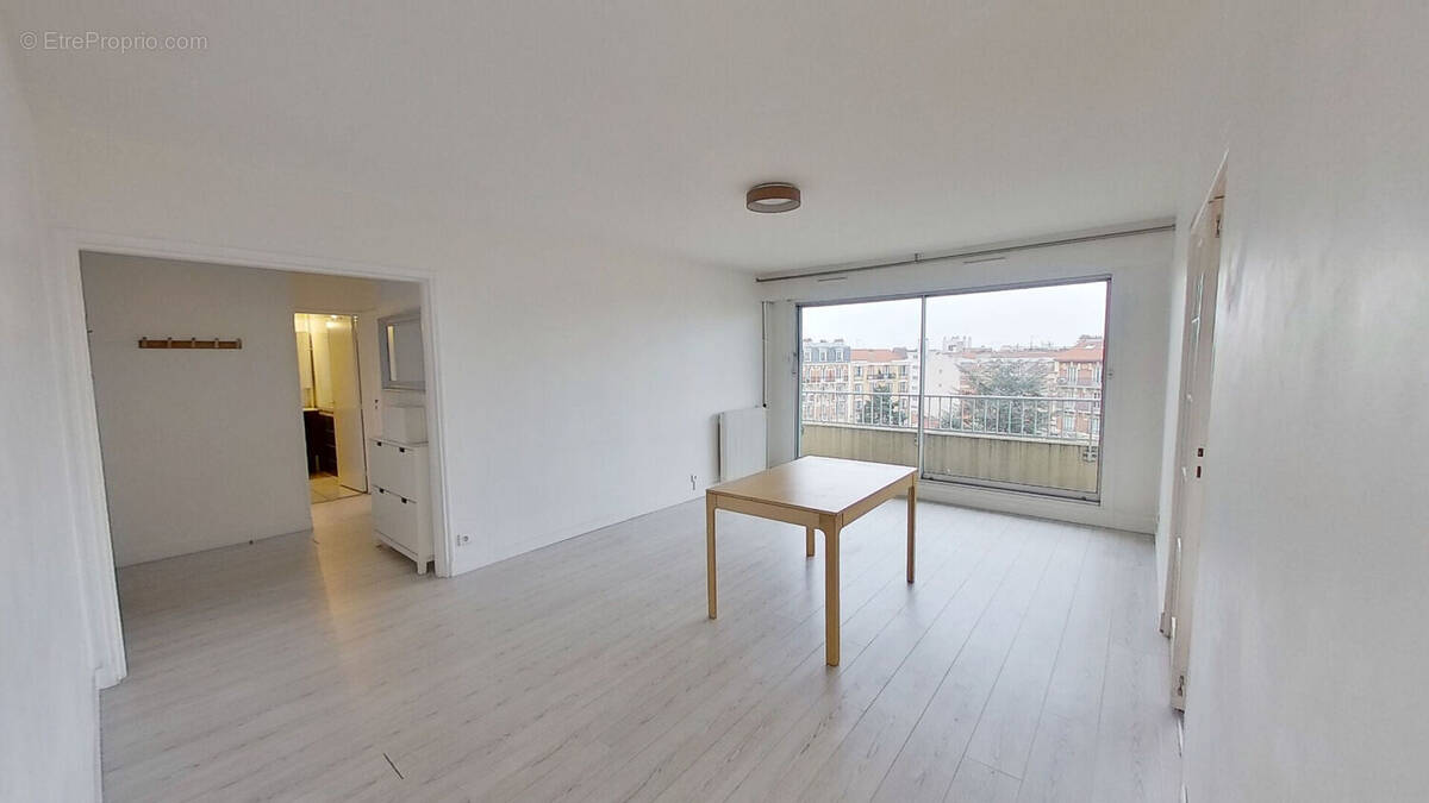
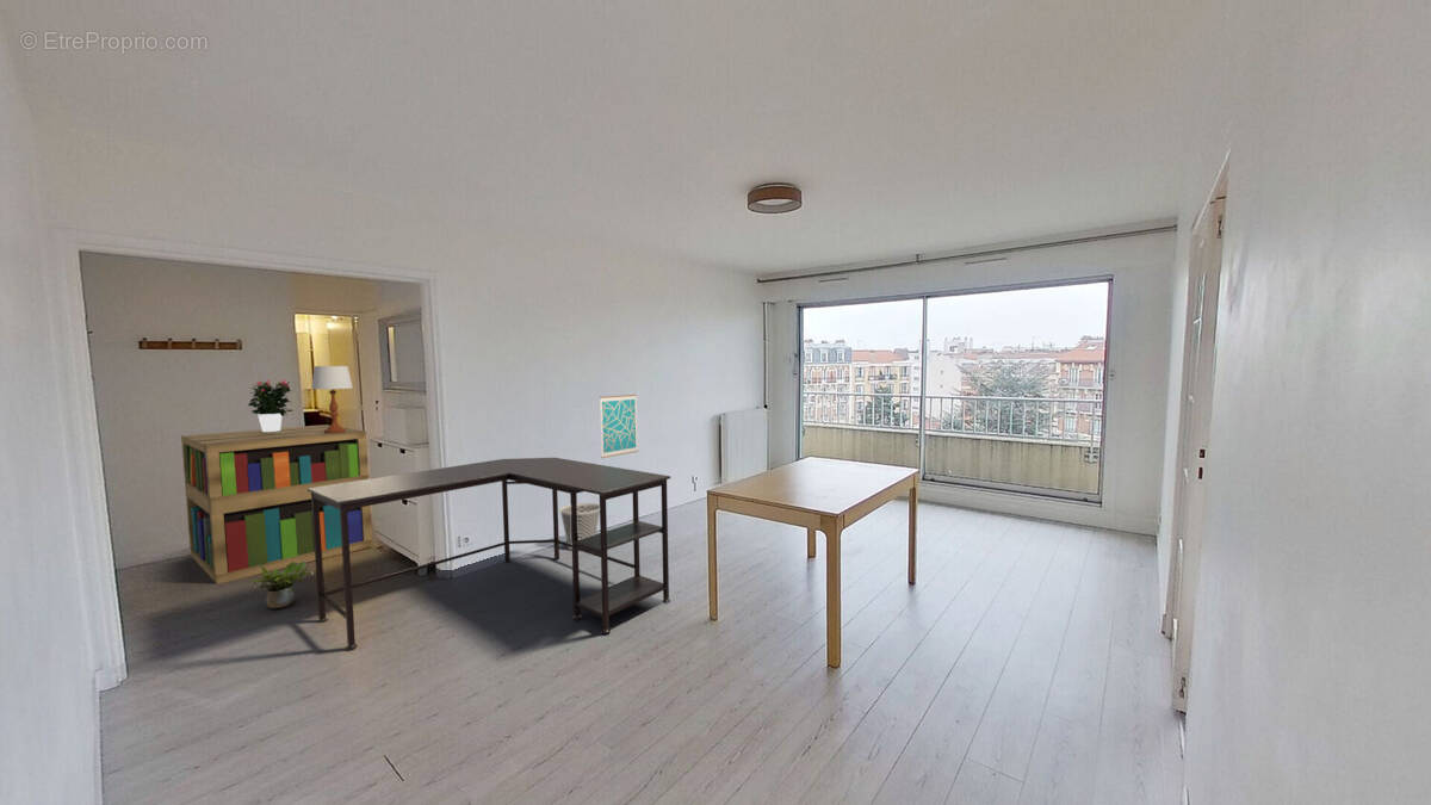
+ wall art (619, 425)
+ desk (497, 546)
+ potted flower (271, 404)
+ table lamp (333, 398)
+ potted plant (283, 583)
+ bookshelf (279, 493)
+ wastebasket (581, 527)
